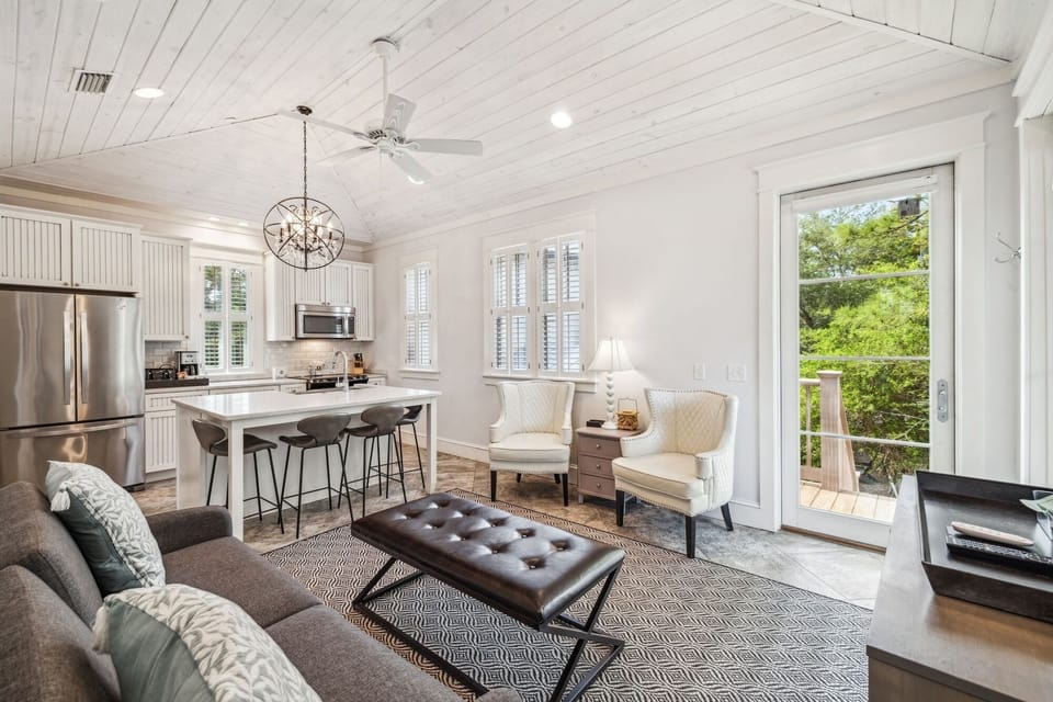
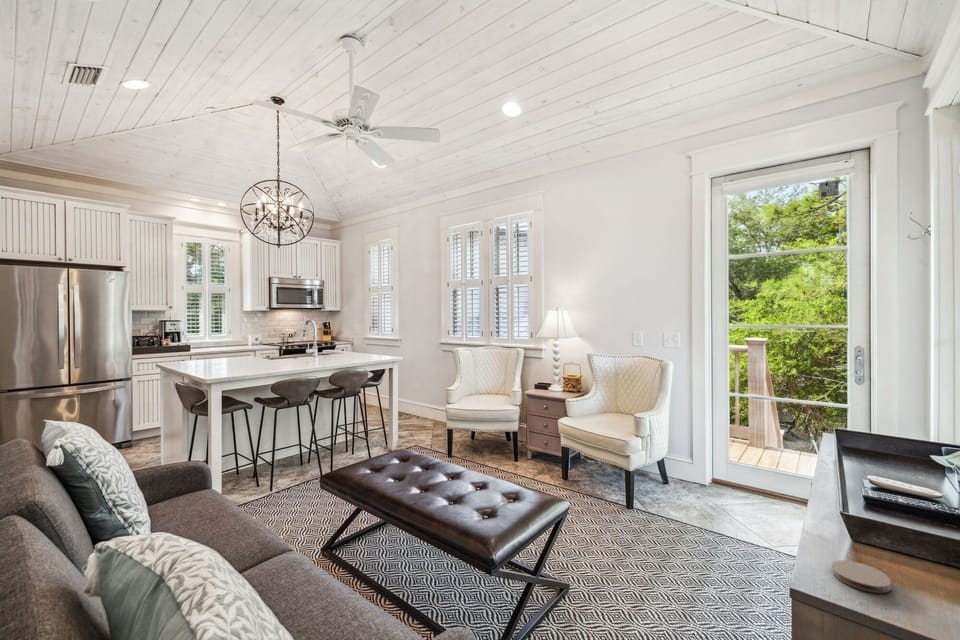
+ coaster (860, 575)
